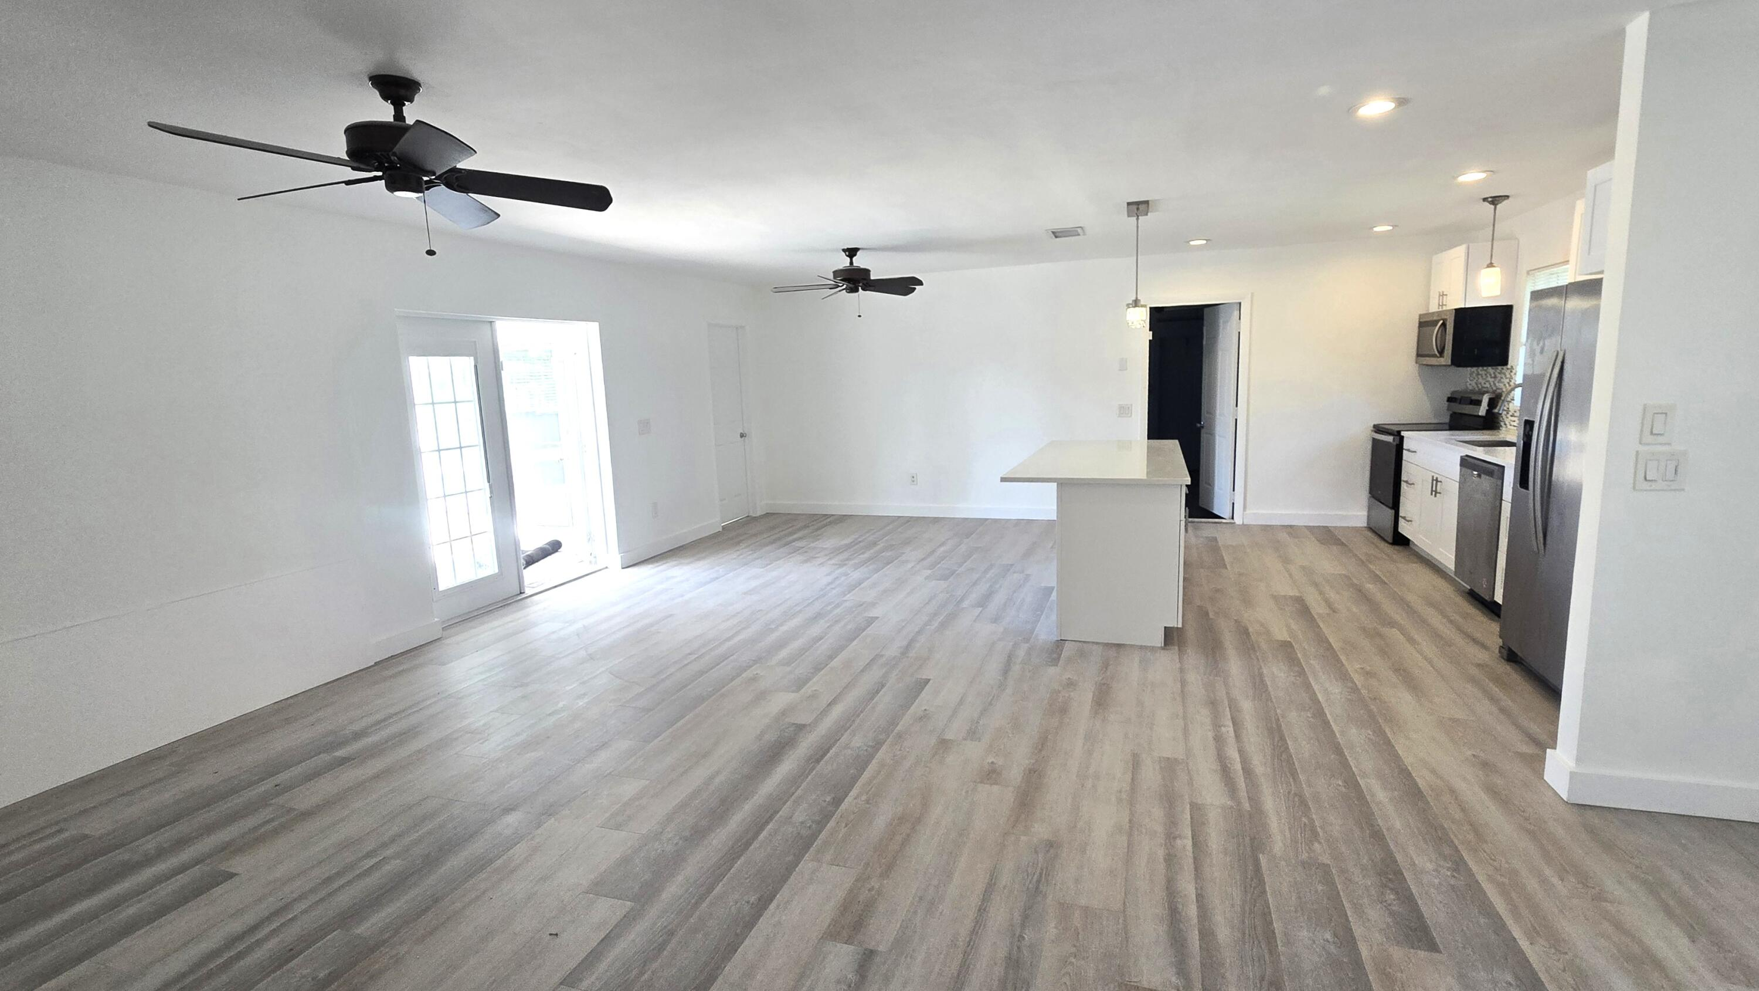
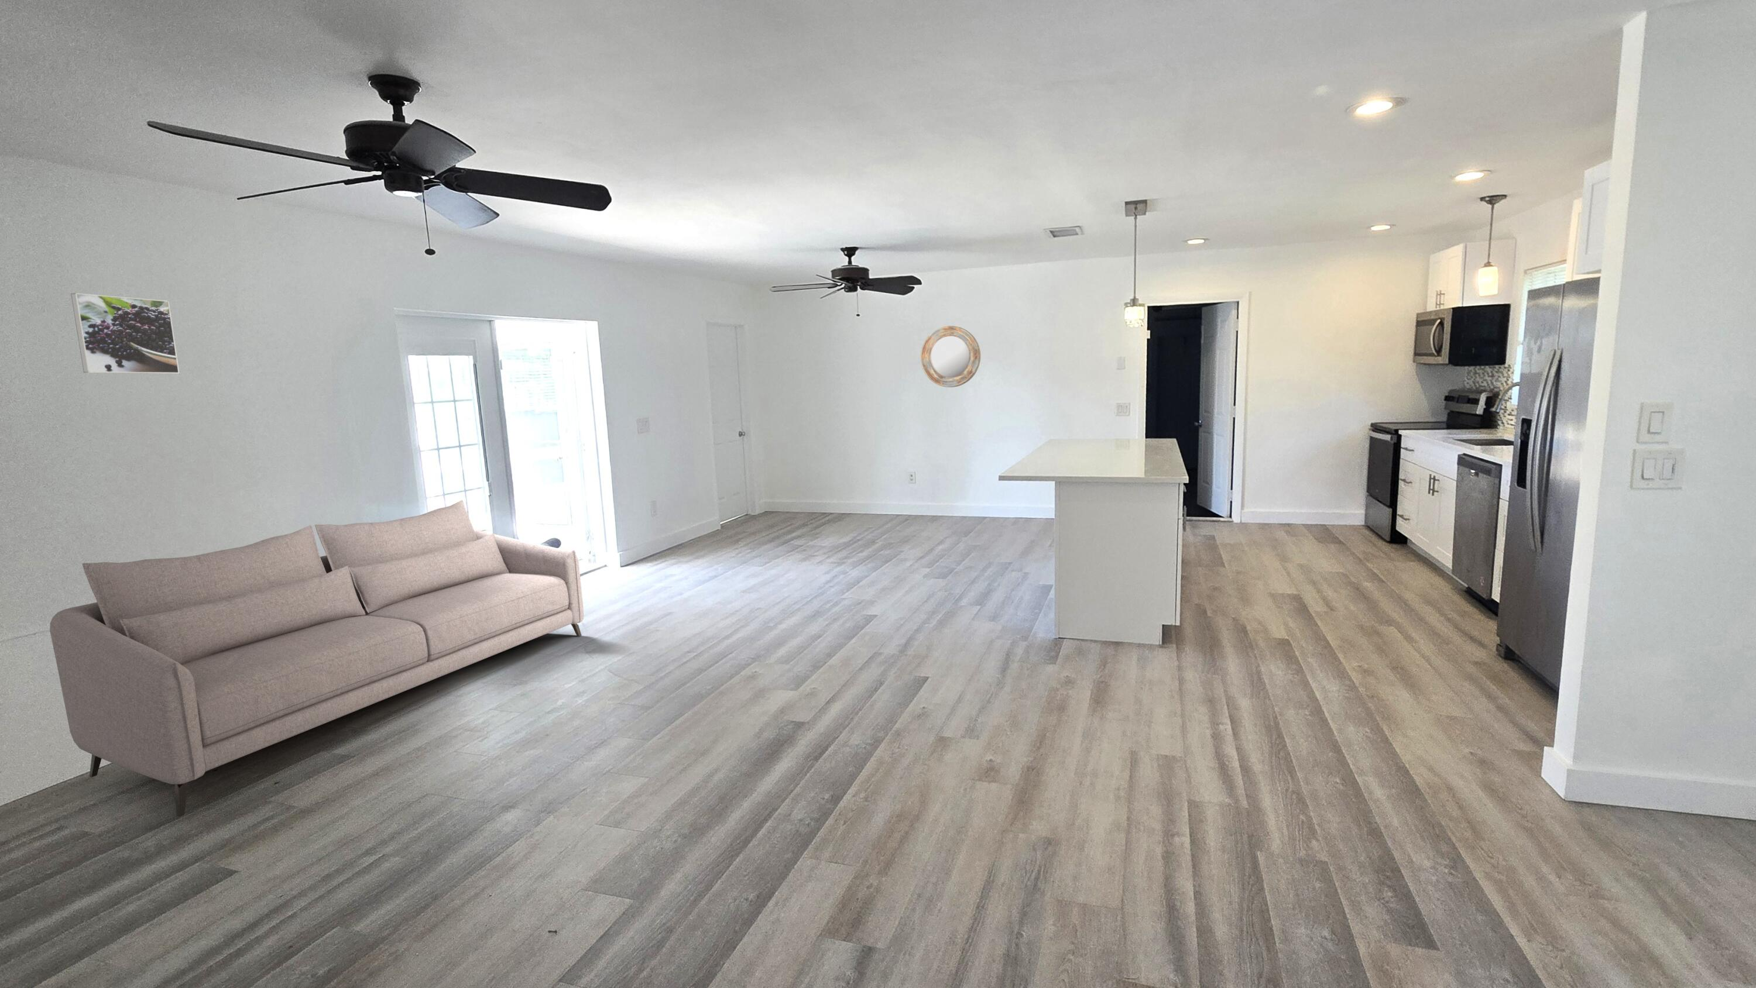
+ home mirror (950, 357)
+ sofa (367, 613)
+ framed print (128, 335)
